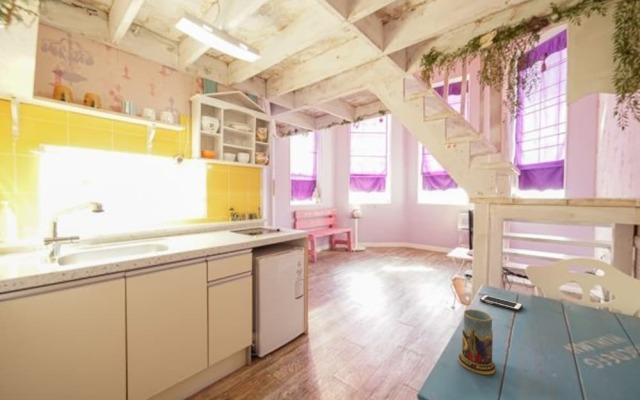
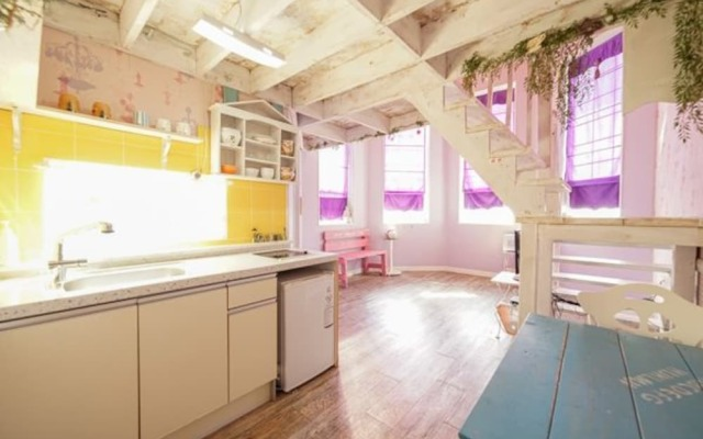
- mug (476, 340)
- cell phone (500, 302)
